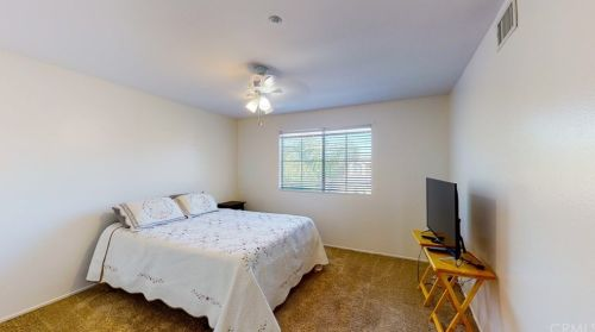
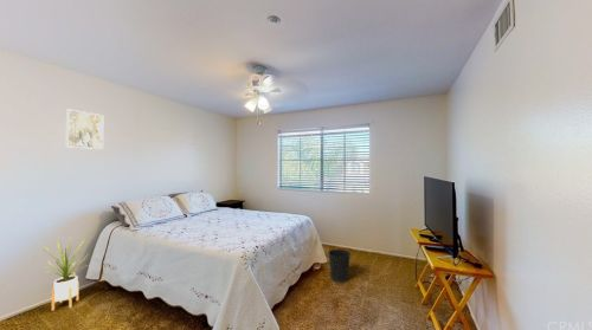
+ house plant (66, 270)
+ wastebasket (339, 265)
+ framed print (85, 130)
